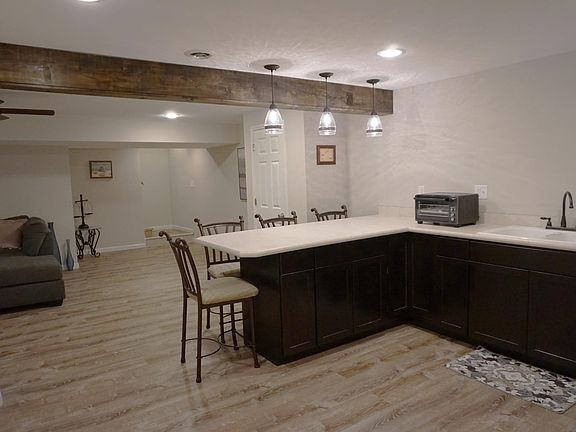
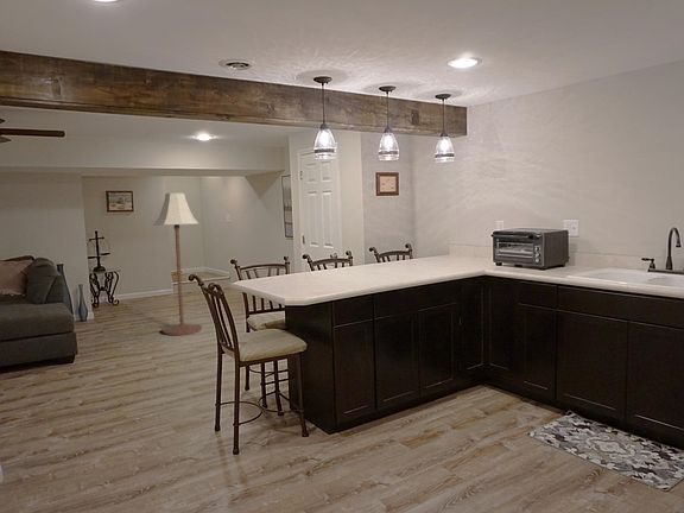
+ floor lamp (178, 262)
